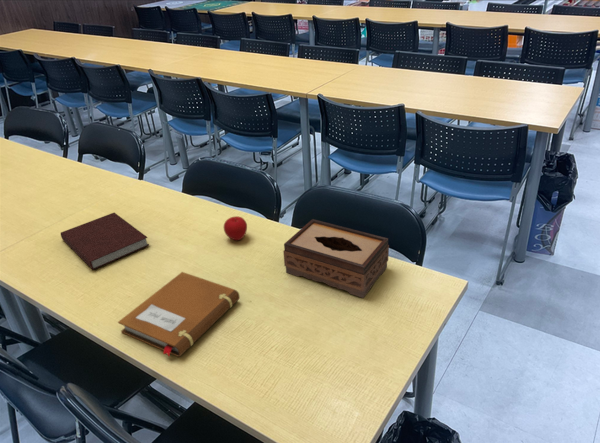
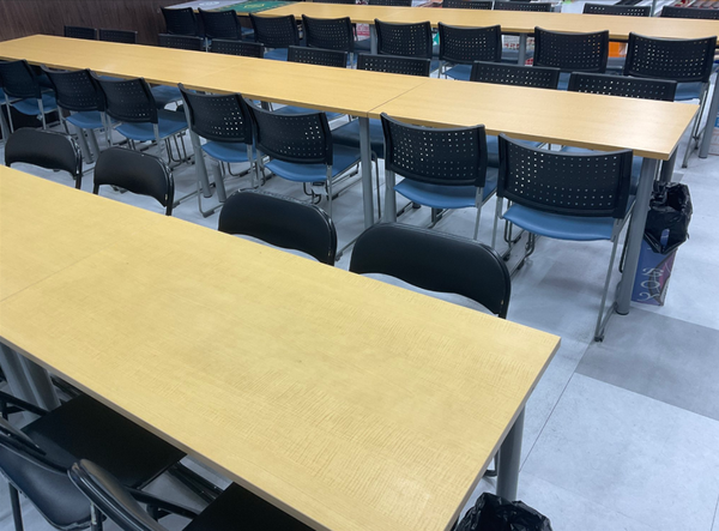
- tissue box (336, 255)
- apple (235, 228)
- notebook (104, 238)
- notebook (180, 312)
